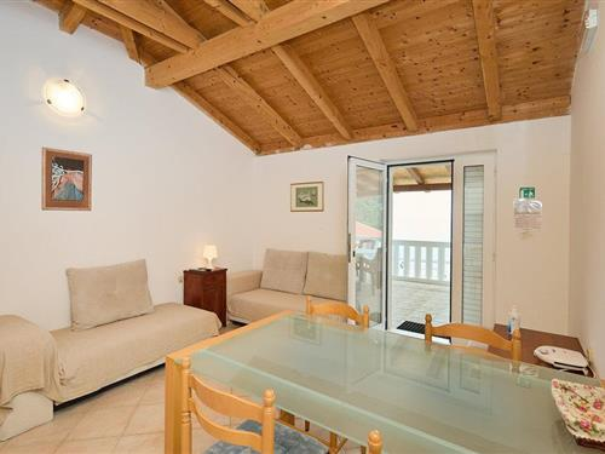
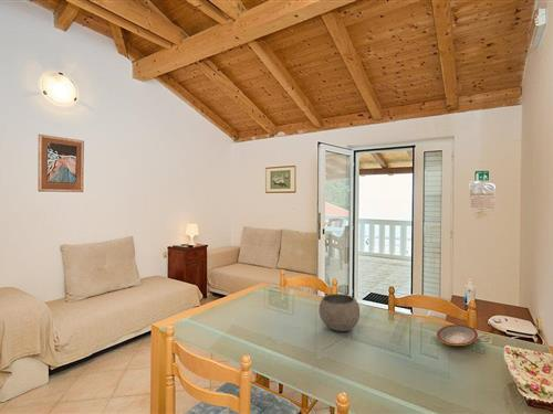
+ plate (457, 336)
+ bowl (338, 312)
